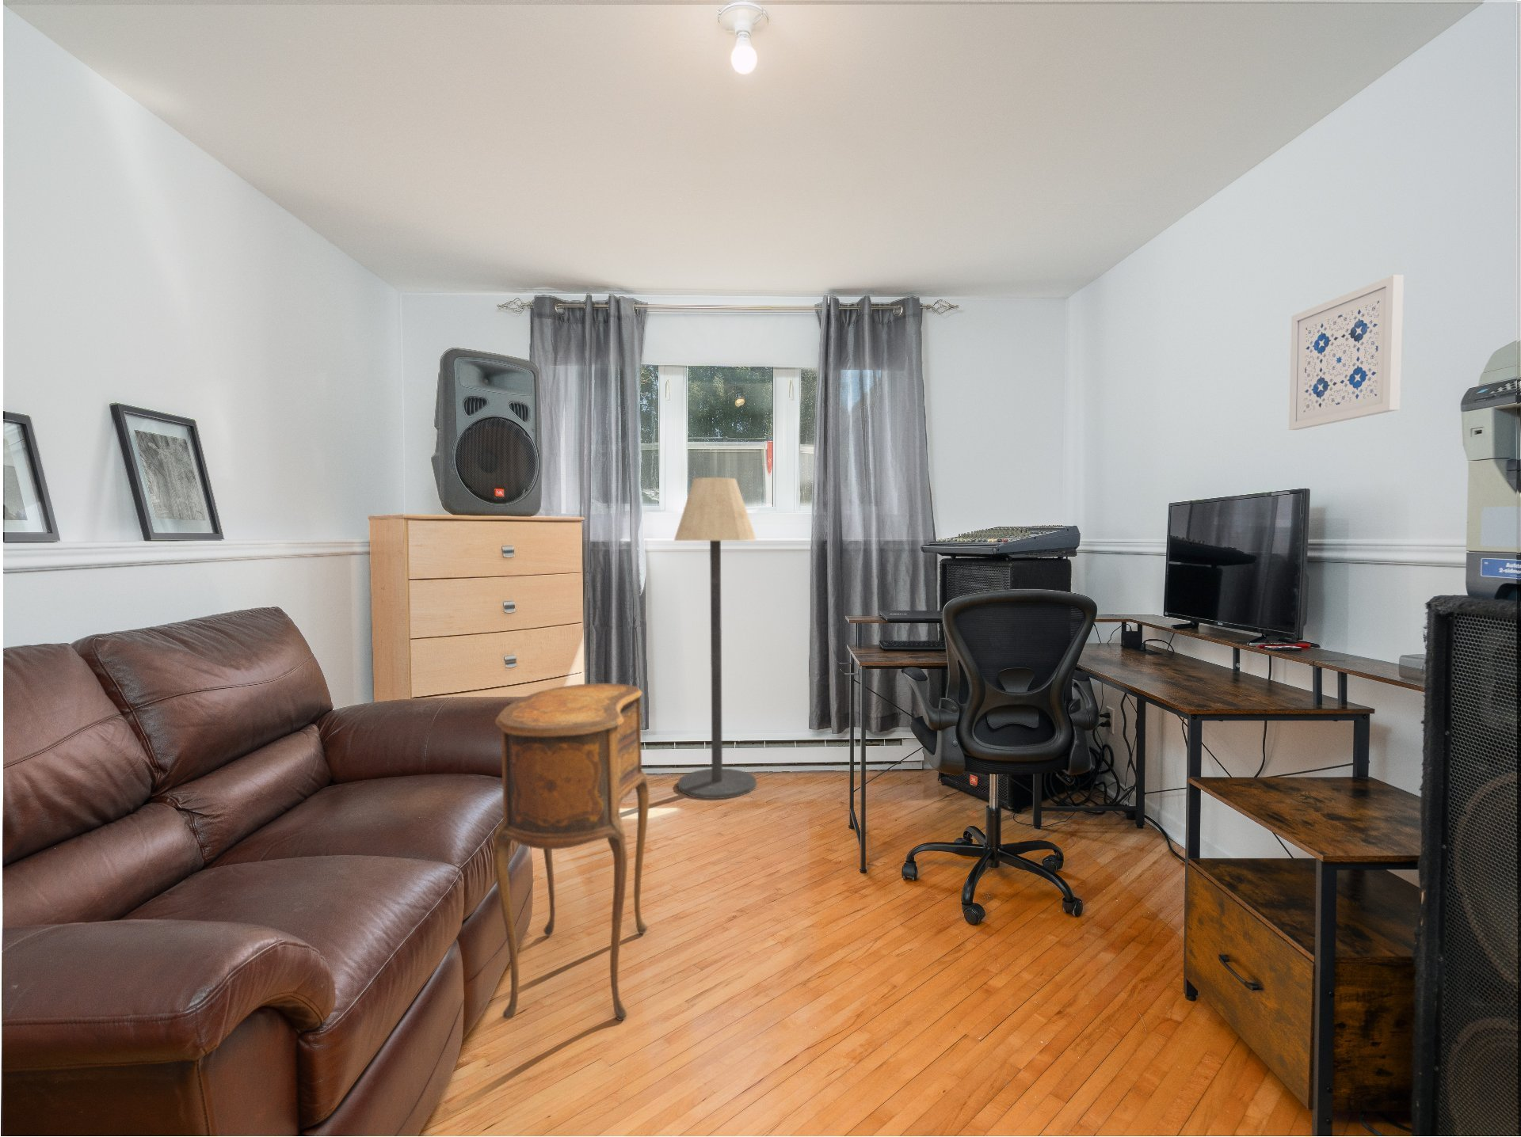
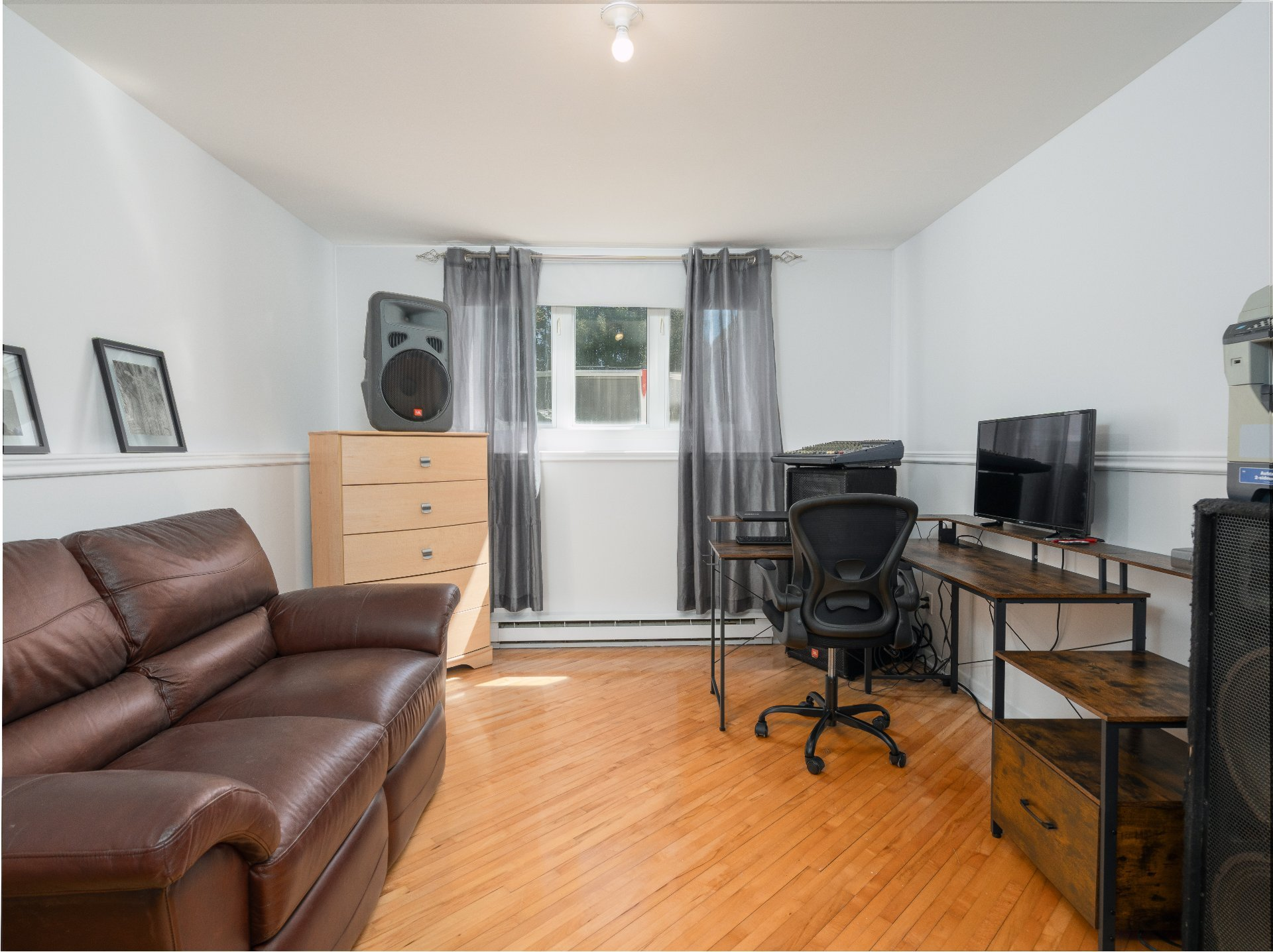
- wall art (1341, 358)
- side table (575, 837)
- floor lamp (716, 633)
